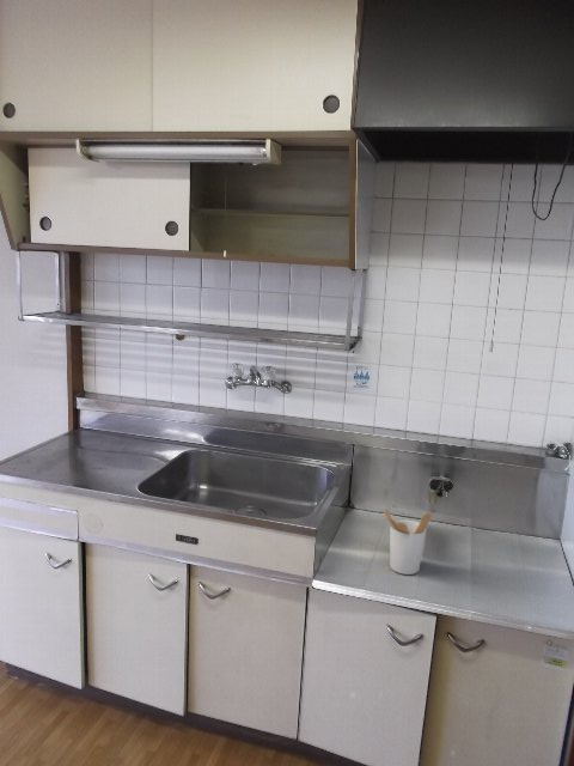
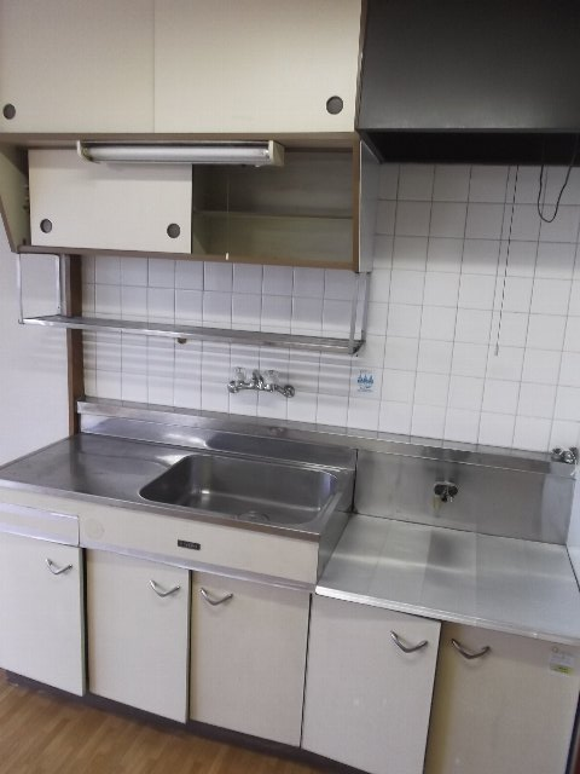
- utensil holder (402, 540)
